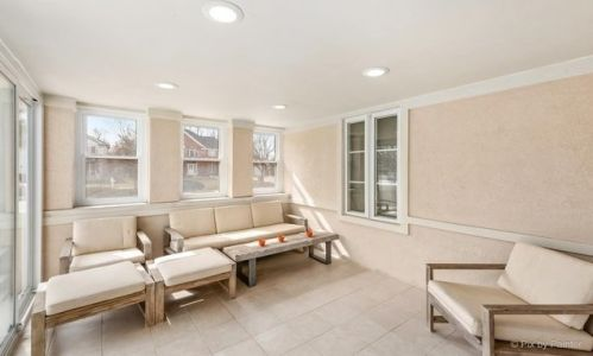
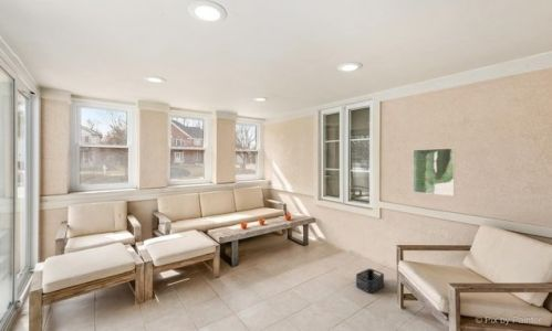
+ storage bin (369, 279)
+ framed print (433, 171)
